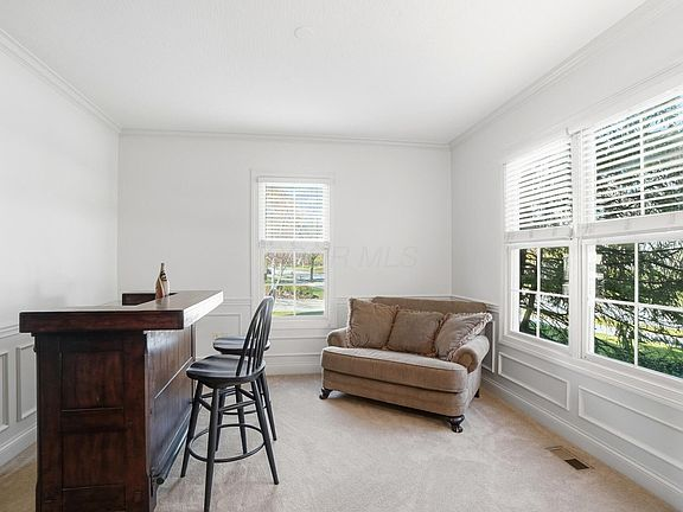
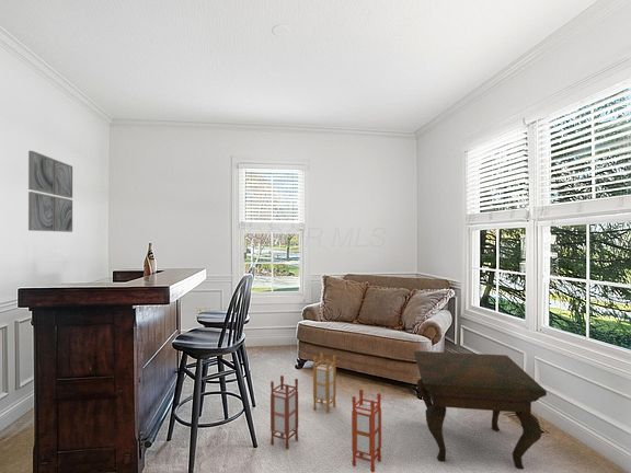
+ side table (470, 405)
+ lantern (335, 405)
+ wall art (53, 194)
